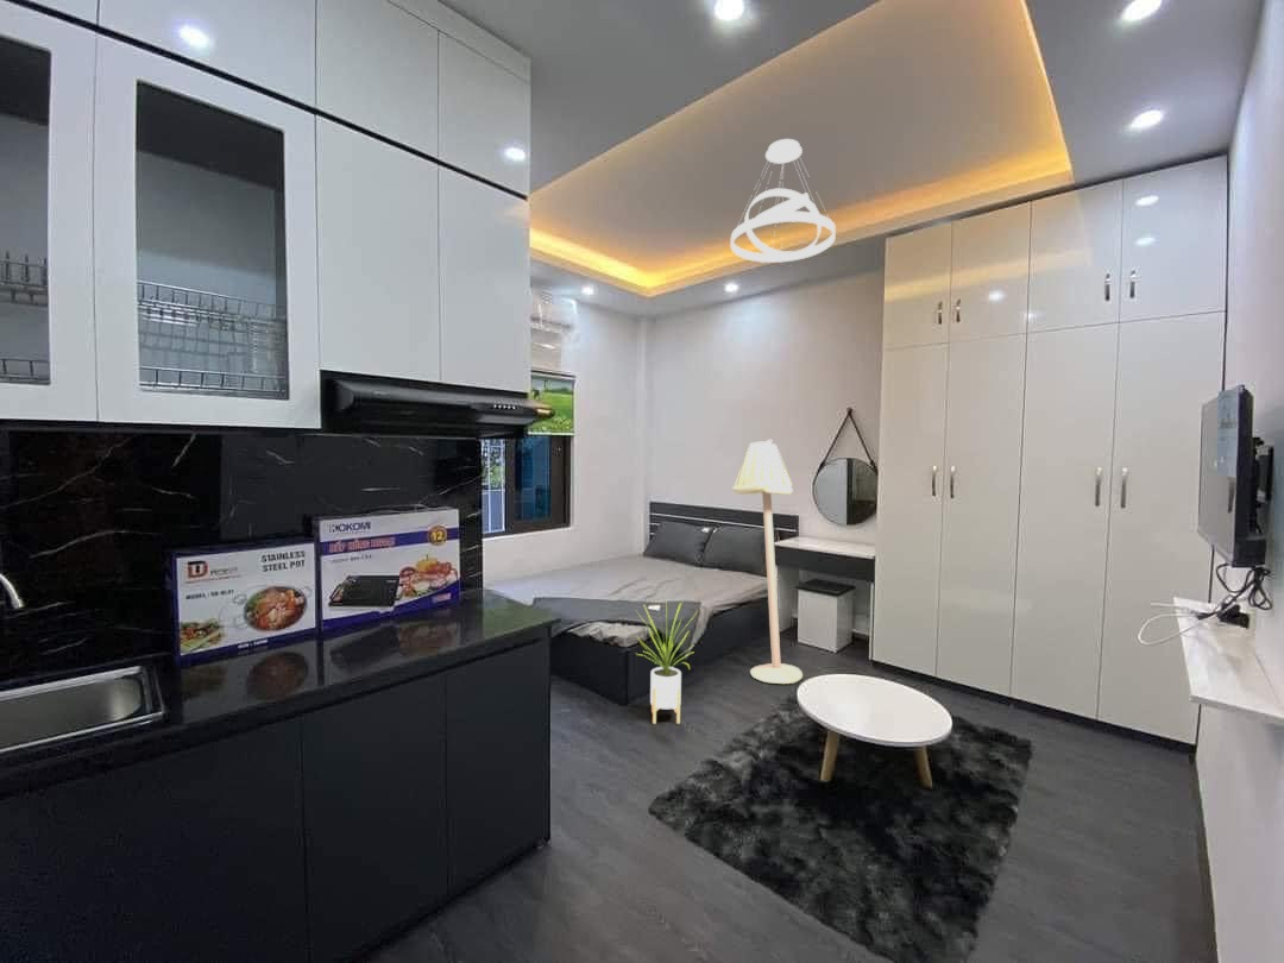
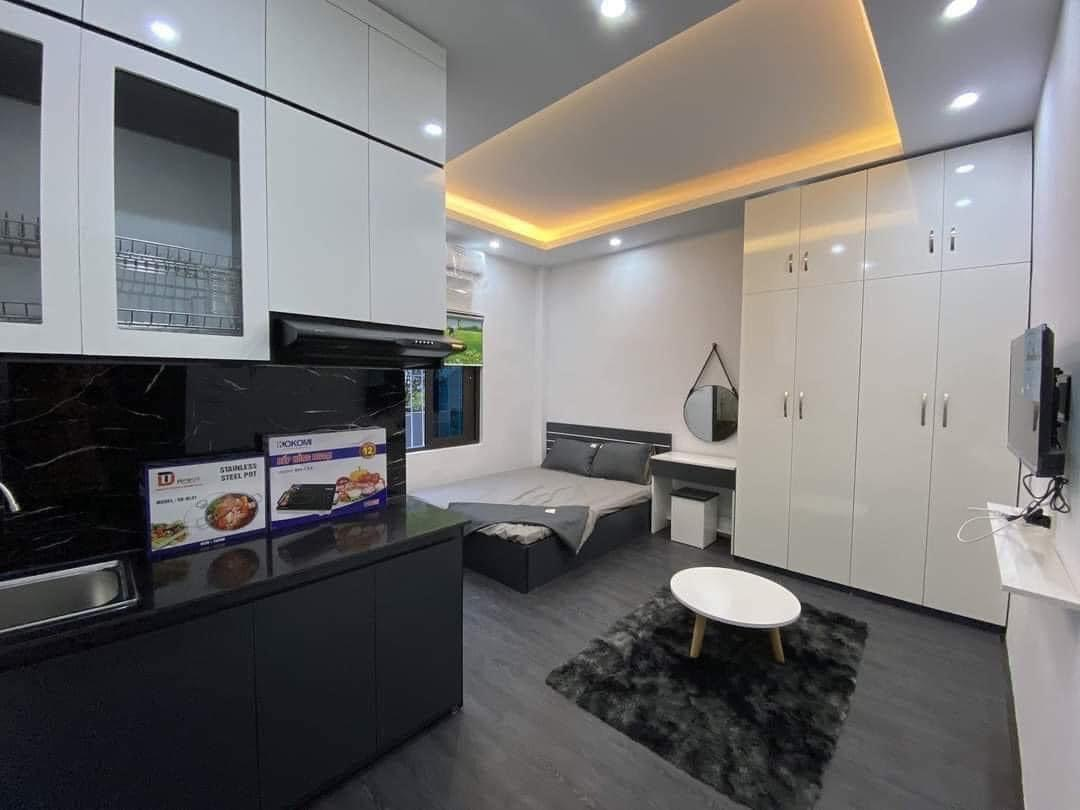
- house plant (665, 657)
- floor lamp (767, 555)
- pendant light (782, 197)
